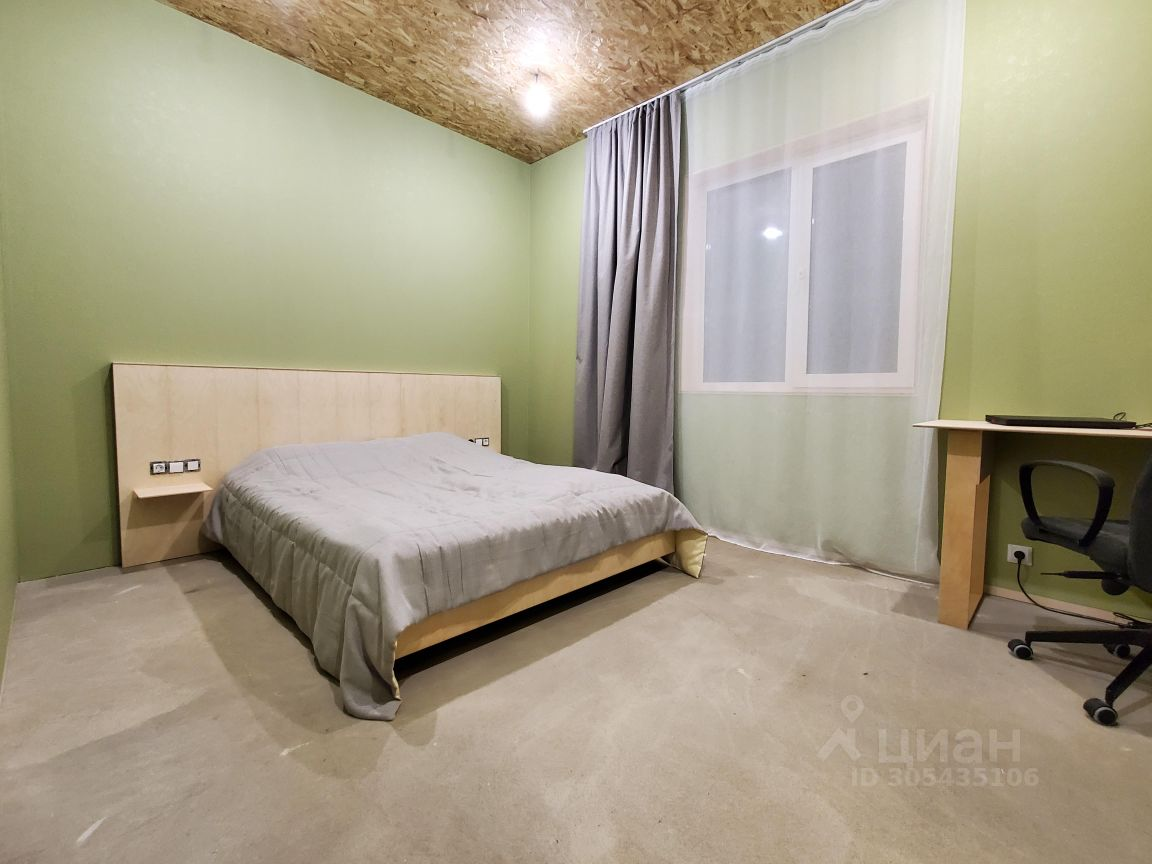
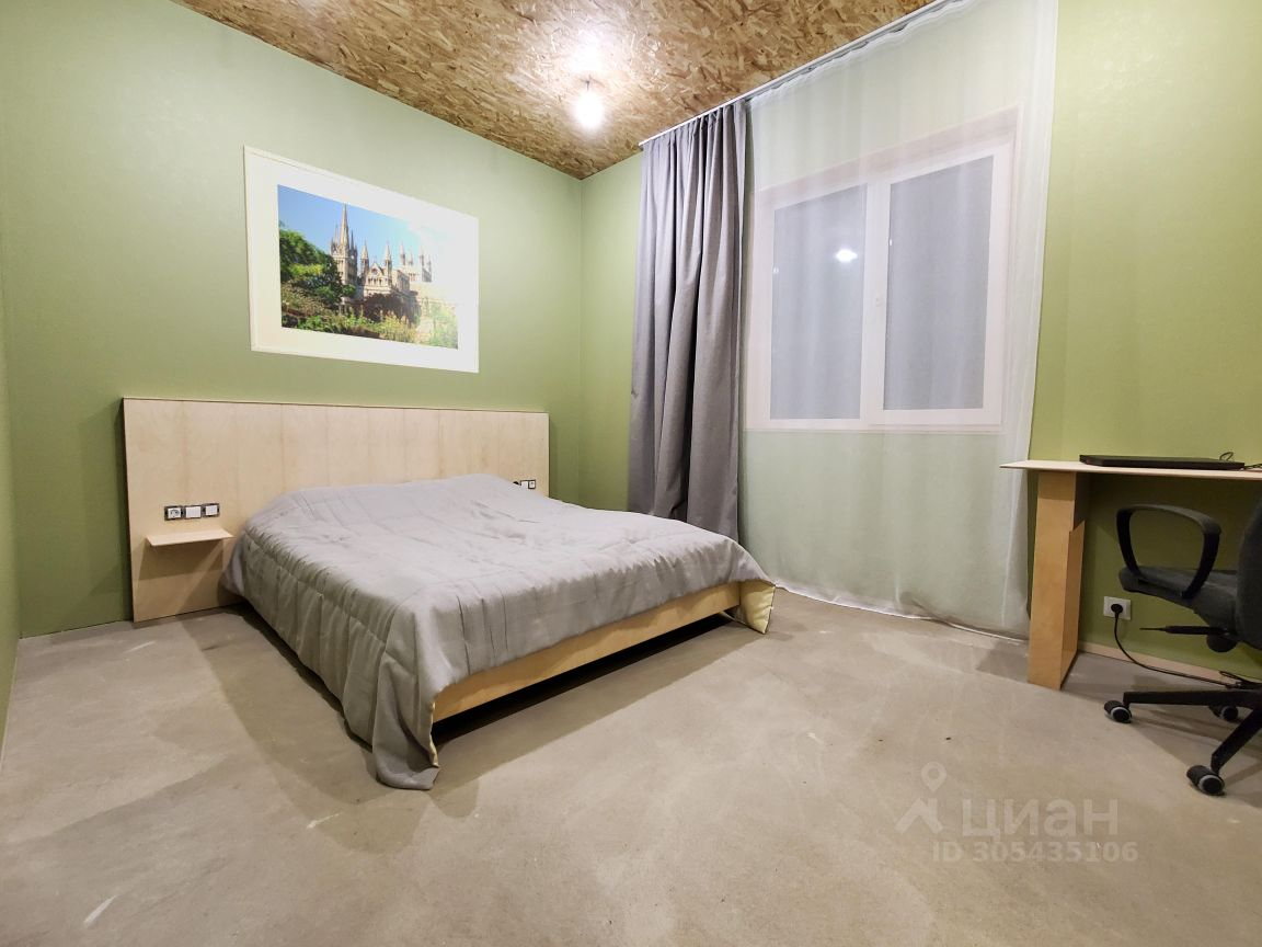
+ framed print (378, 276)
